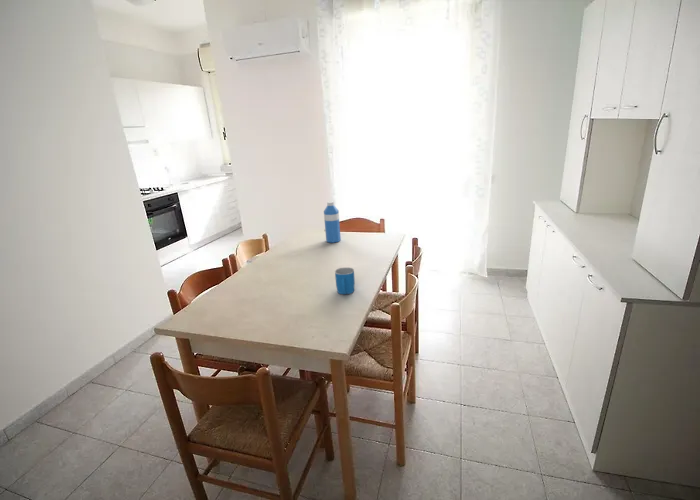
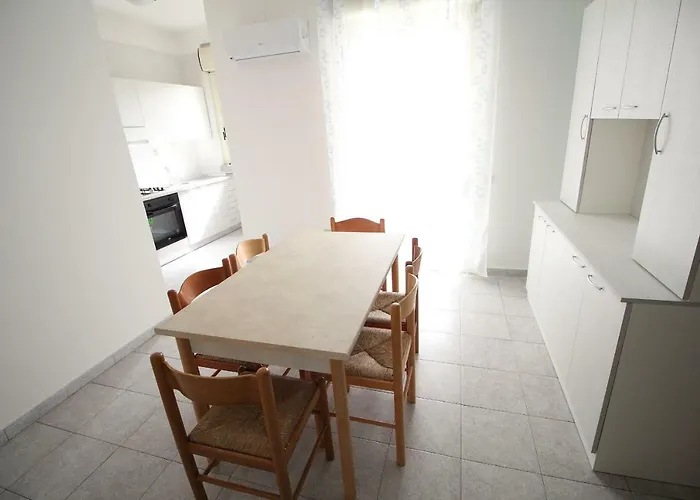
- mug (344, 282)
- water bottle (331, 221)
